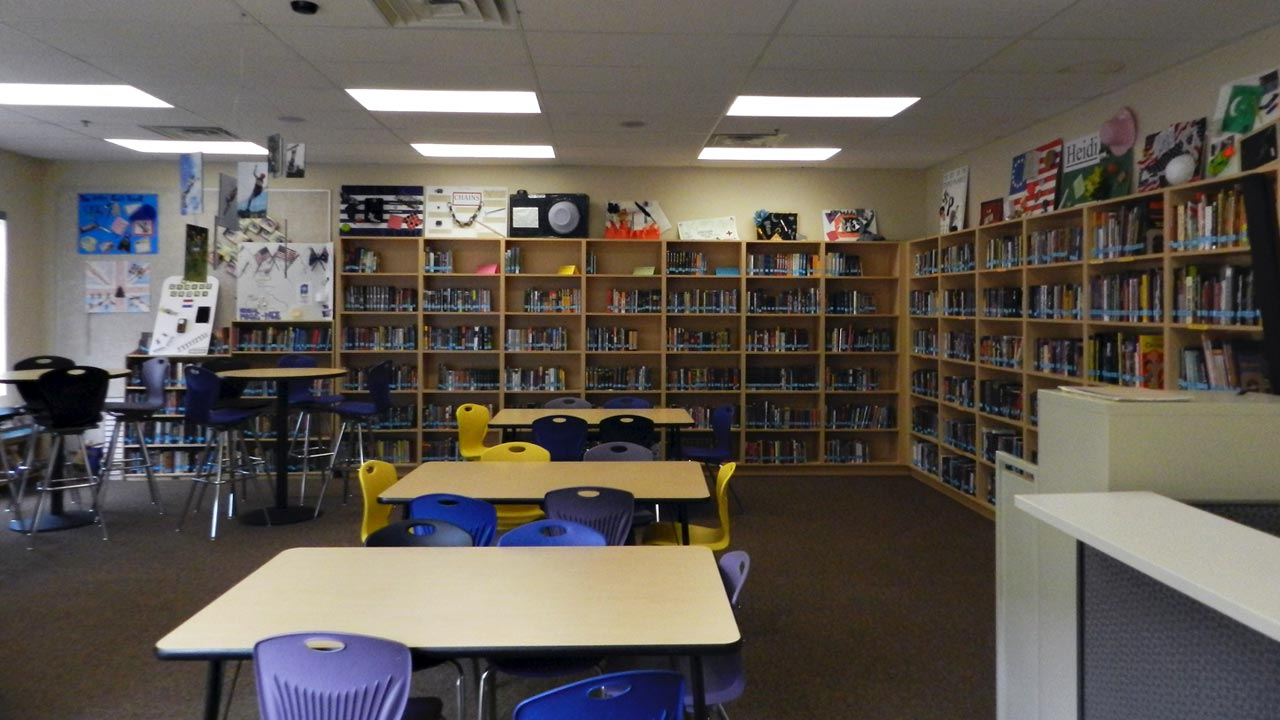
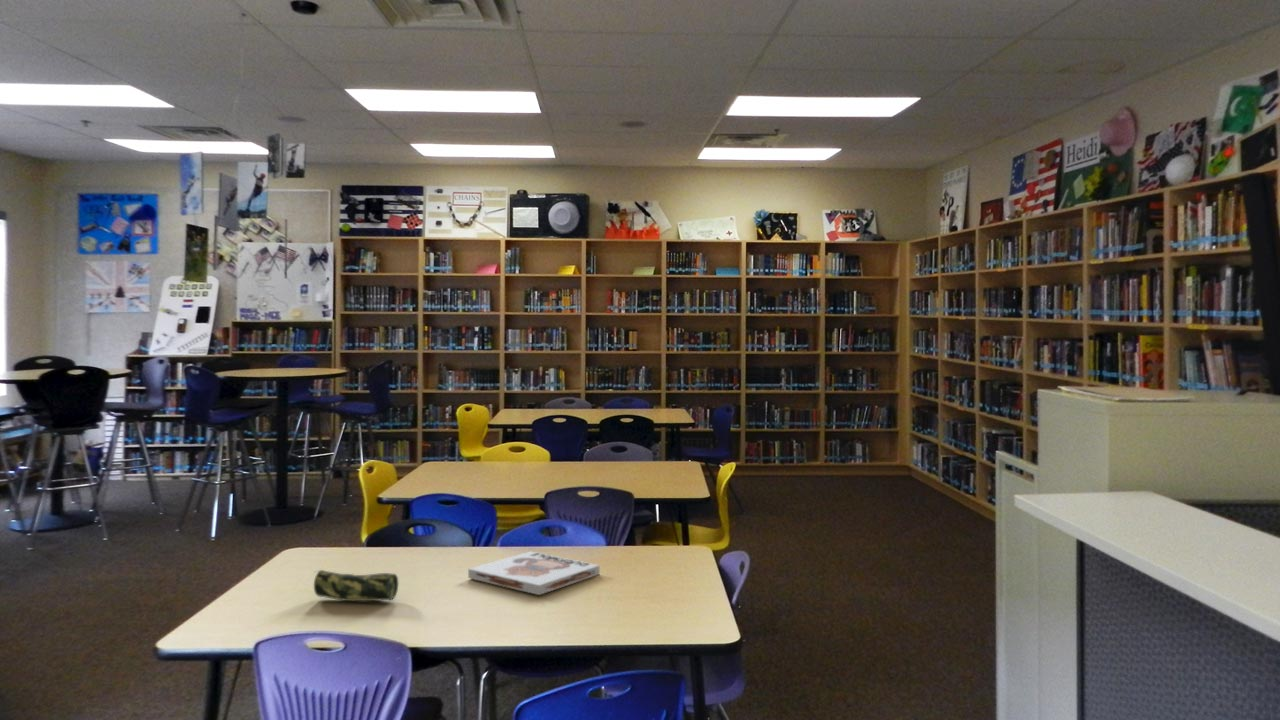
+ board game (534, 571)
+ pencil case (354, 585)
